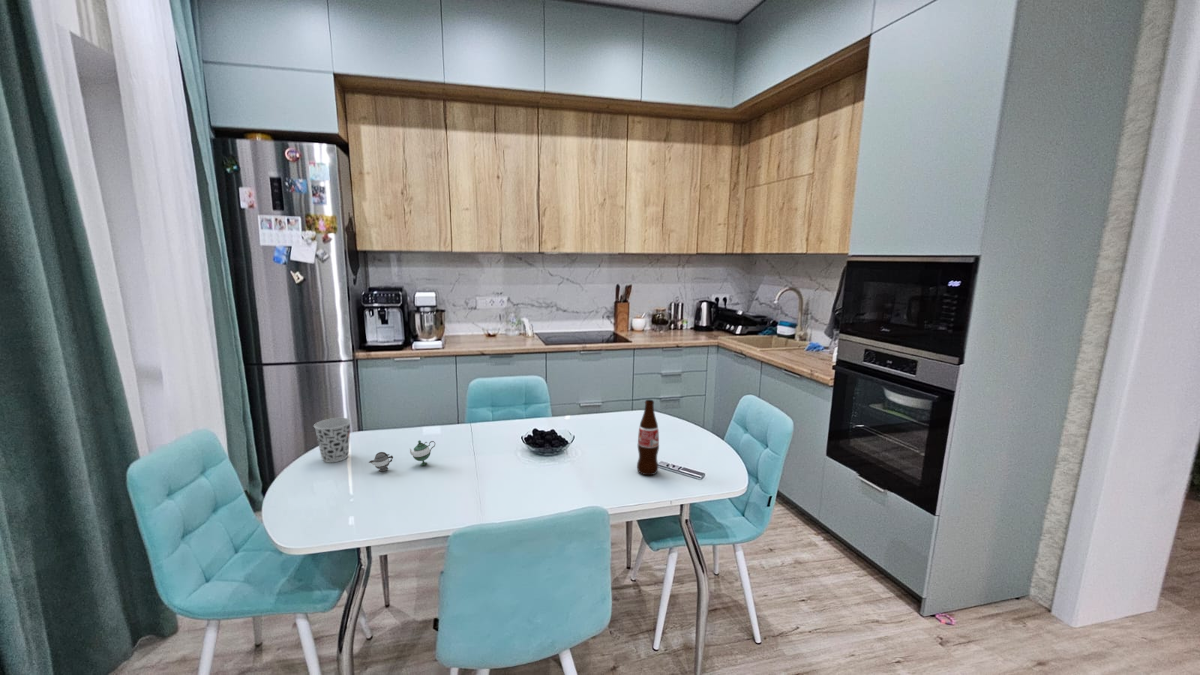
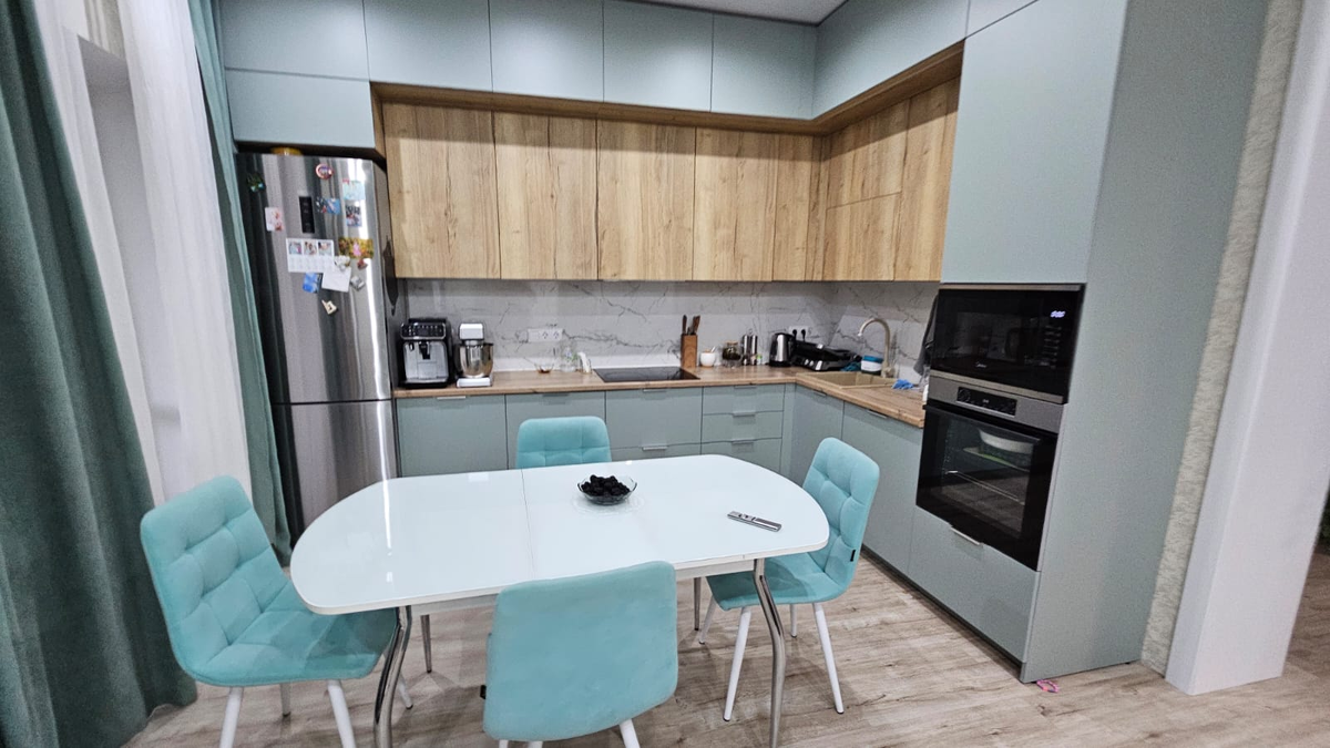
- cup (334, 440)
- bottle (648, 436)
- teapot (410, 453)
